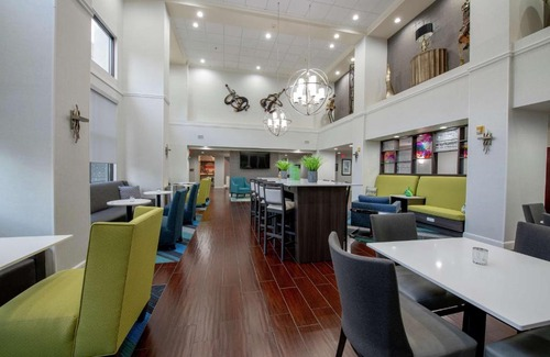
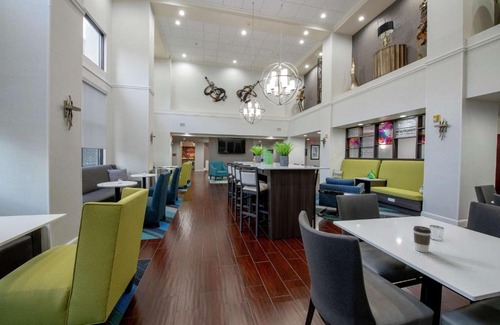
+ coffee cup (421, 239)
